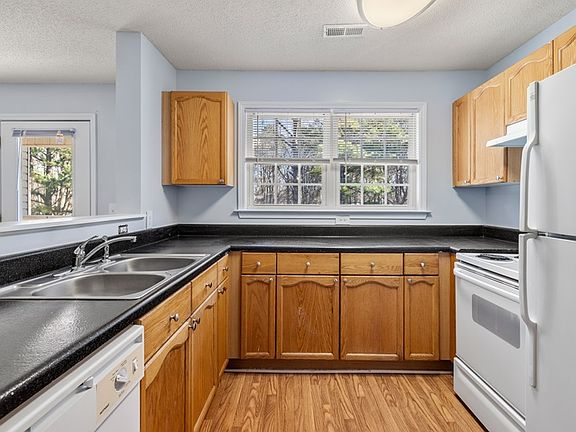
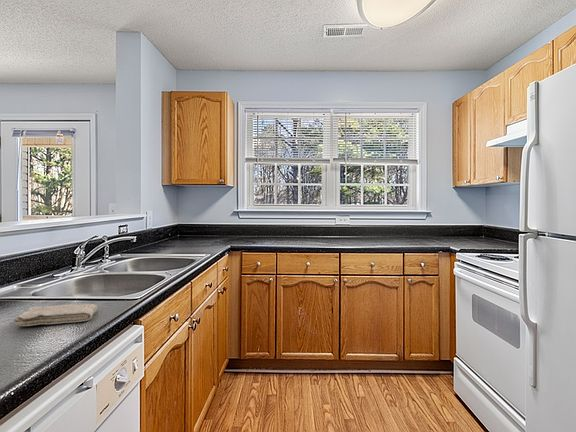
+ washcloth (58, 313)
